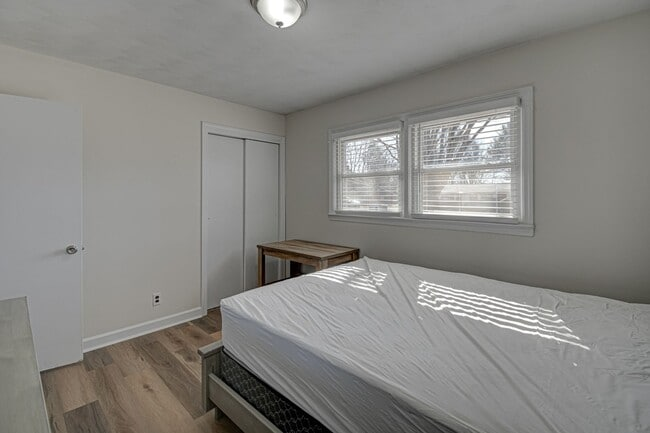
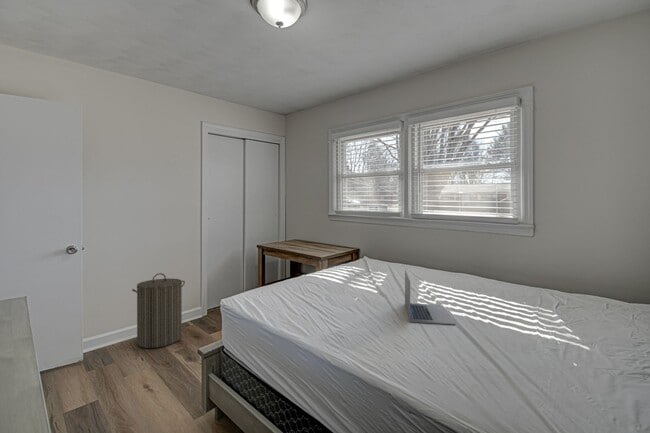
+ laundry hamper (160, 306)
+ laptop (427, 304)
